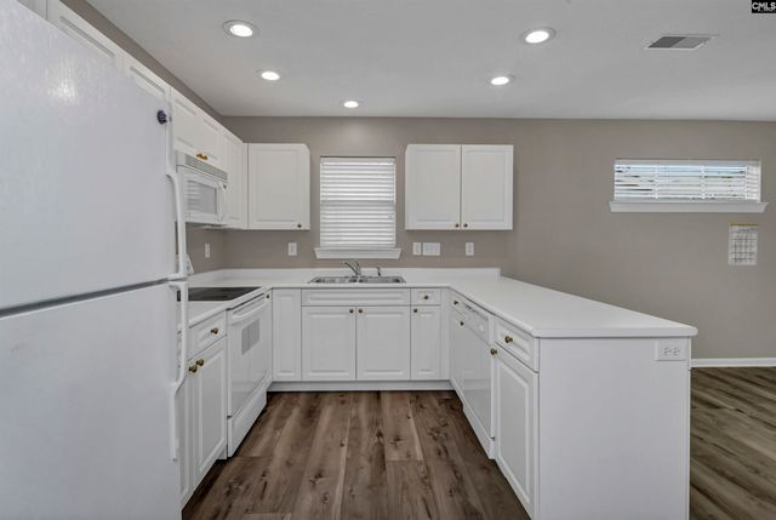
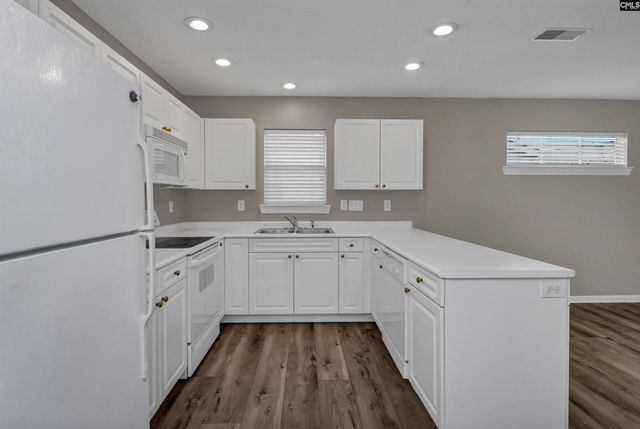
- calendar (742, 239)
